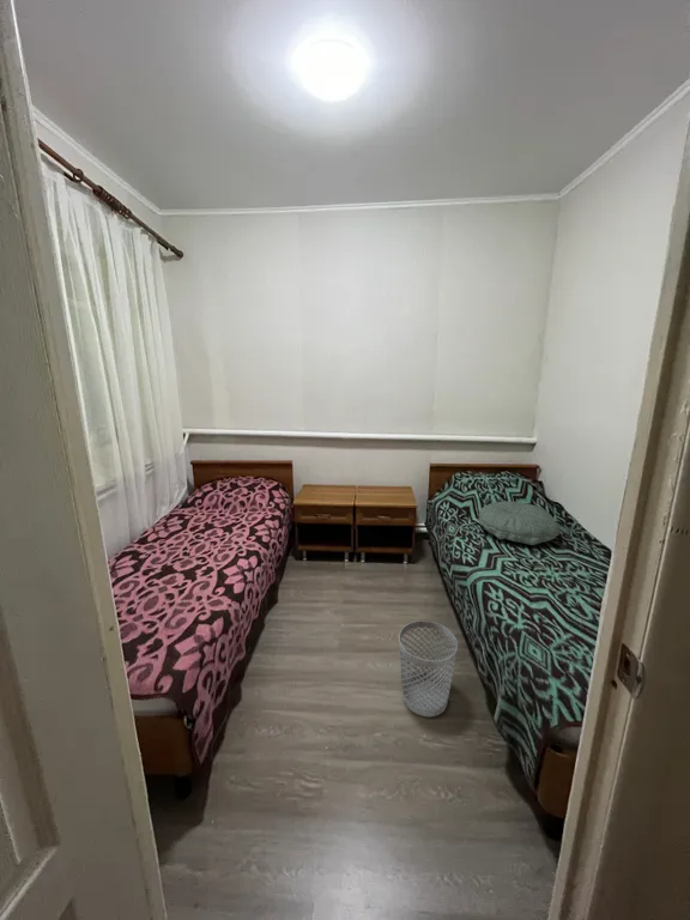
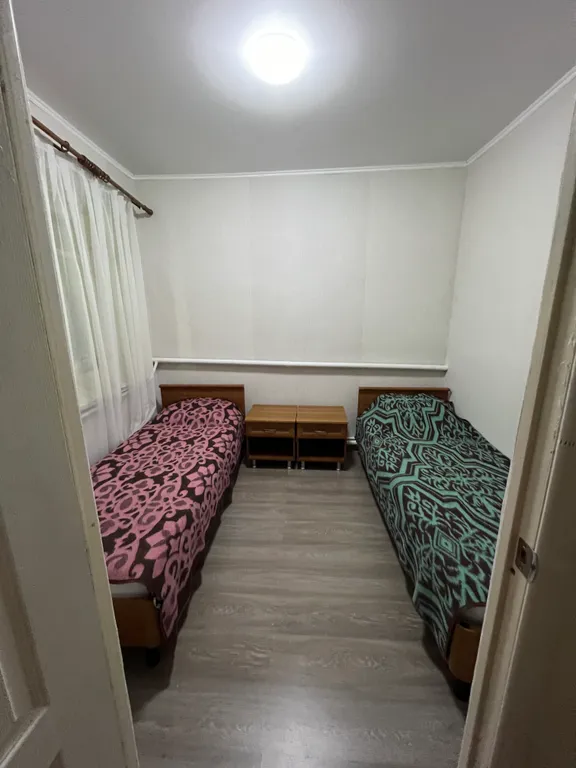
- wastebasket (425, 668)
- pillow (515, 520)
